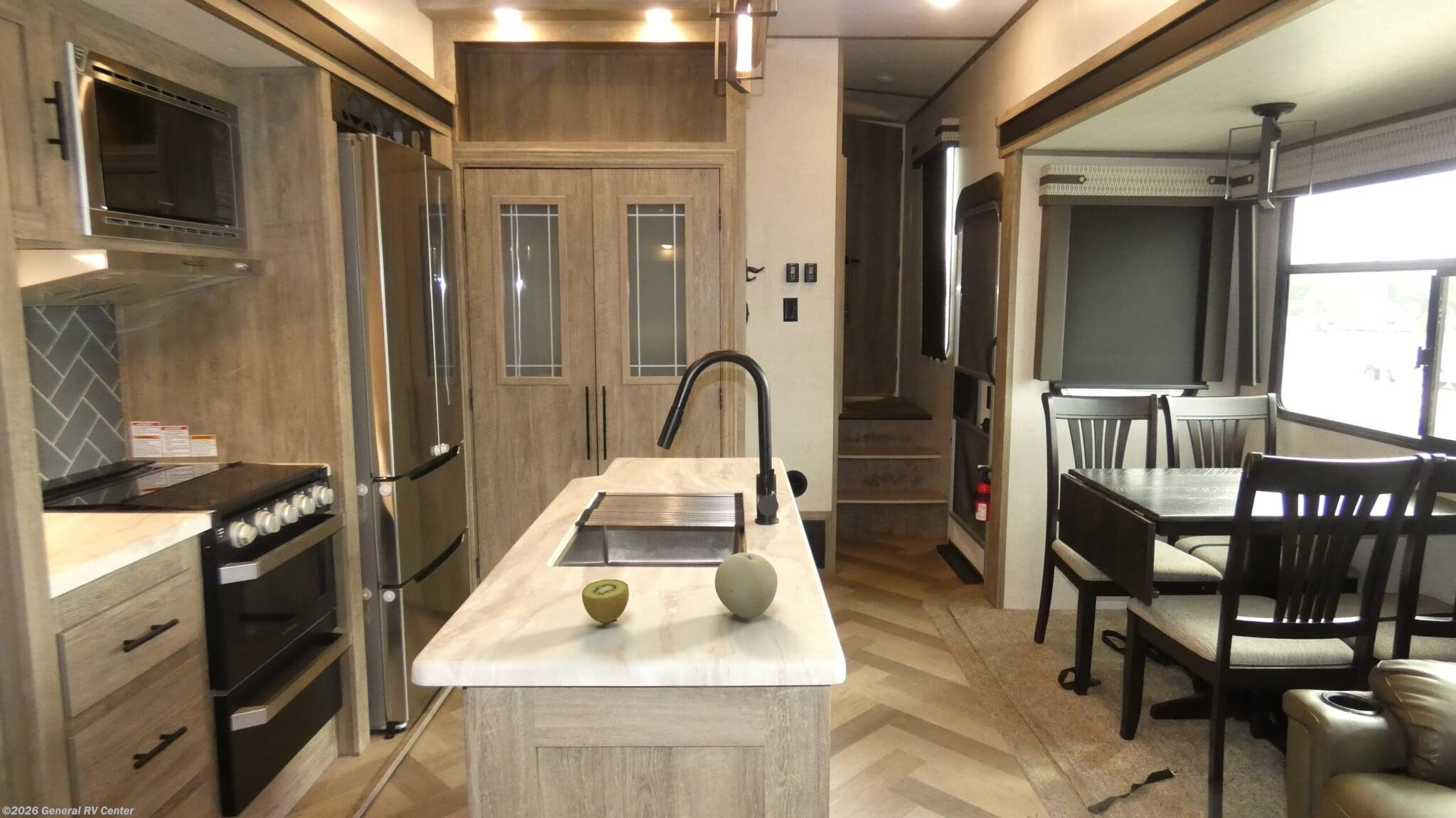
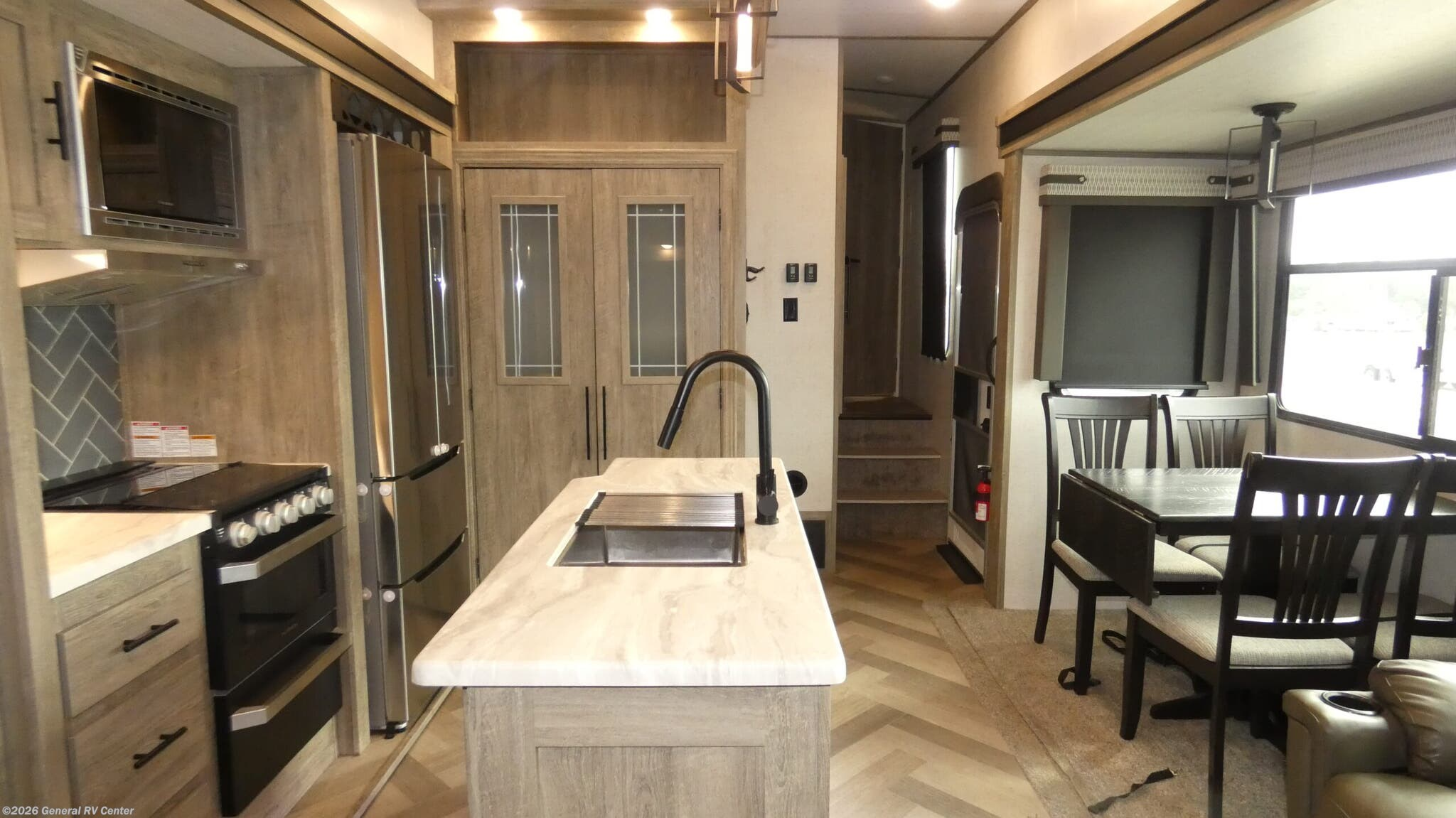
- fruit (746, 584)
- fruit (606, 604)
